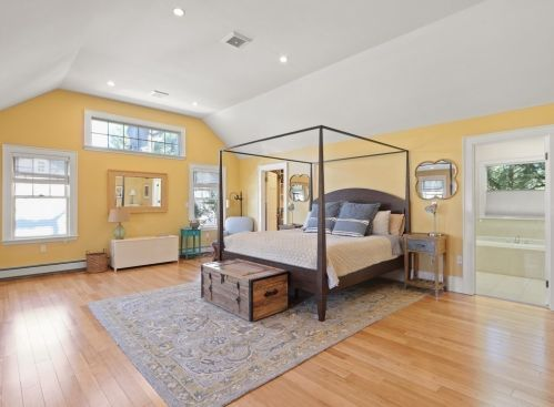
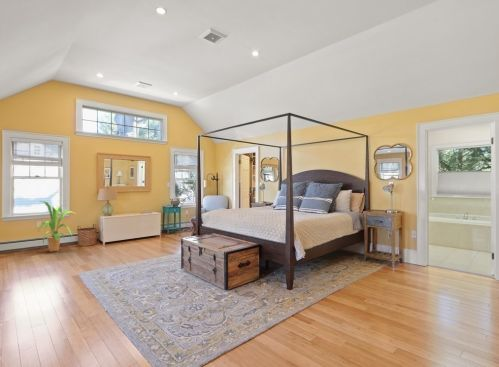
+ house plant (59, 225)
